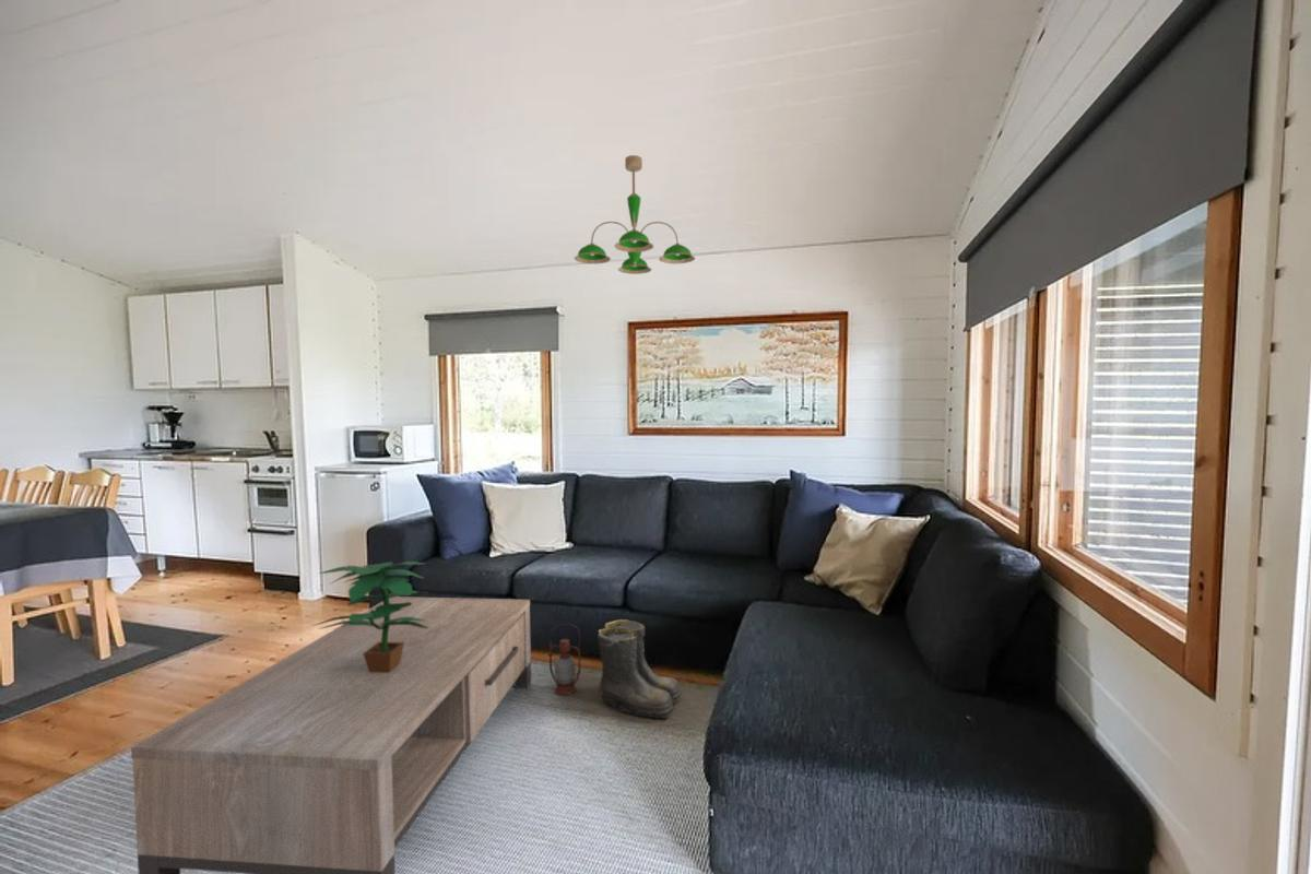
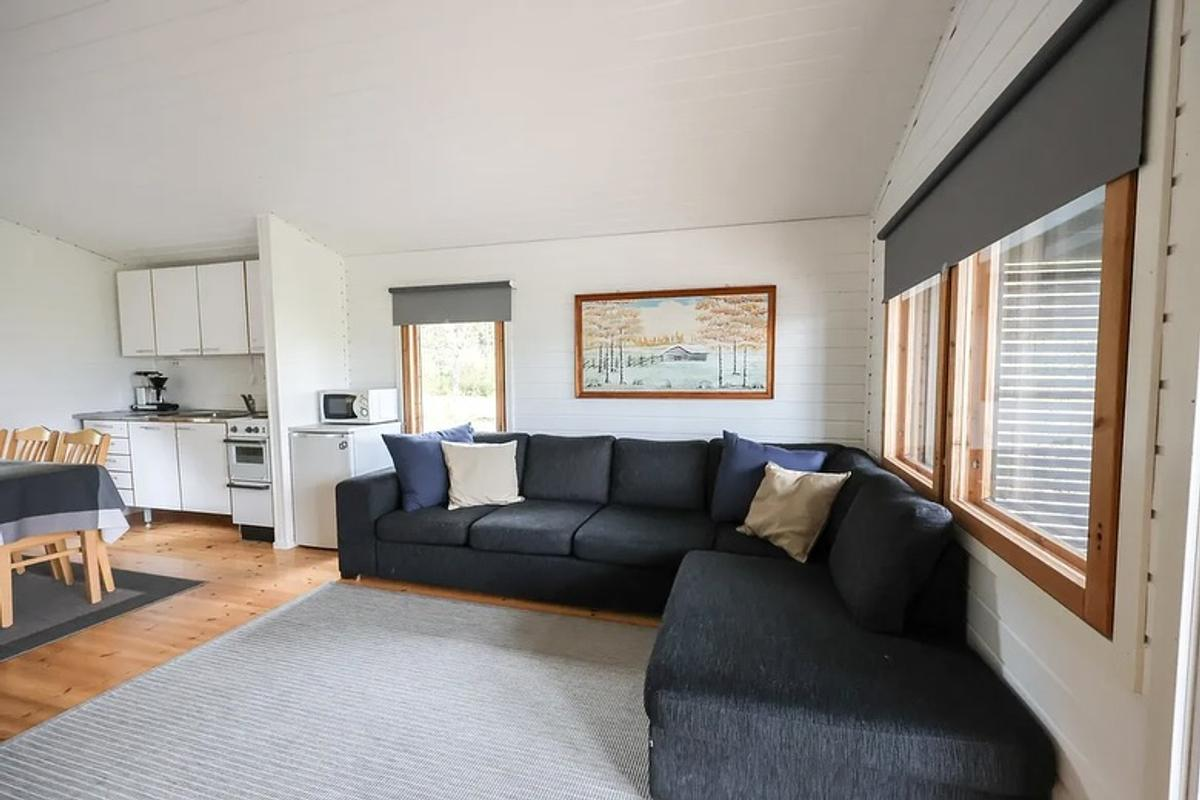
- ceiling light fixture (634, 212)
- potted plant (377, 616)
- lantern (564, 657)
- boots (639, 665)
- coffee table (388, 705)
